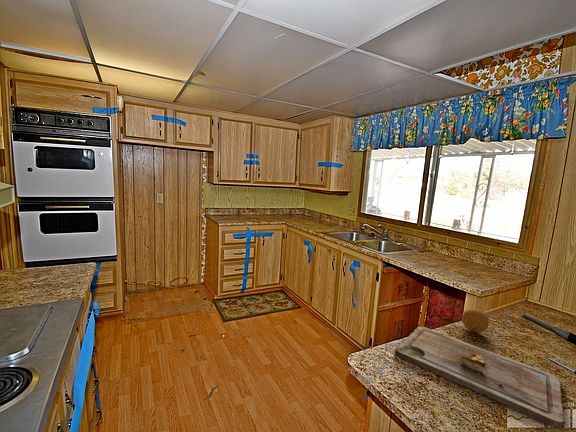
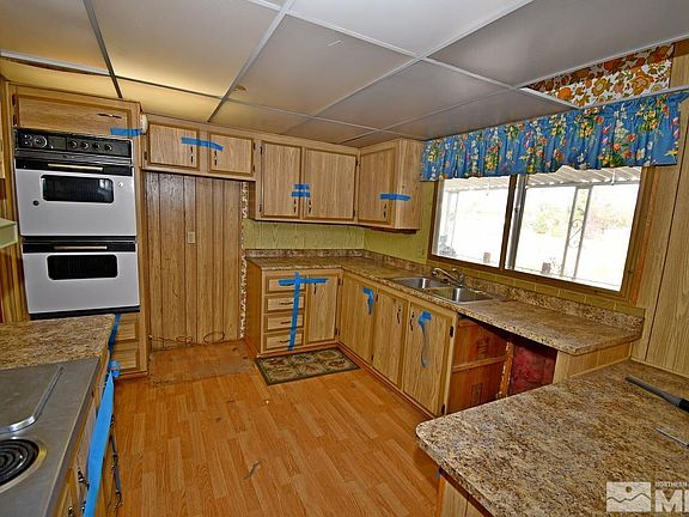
- fruit (475, 320)
- cutting board (473, 358)
